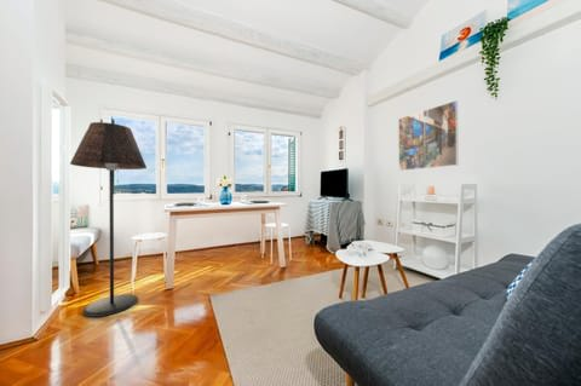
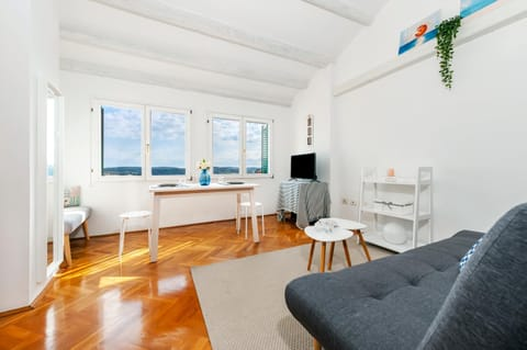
- floor lamp (111, 215)
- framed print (425, 139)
